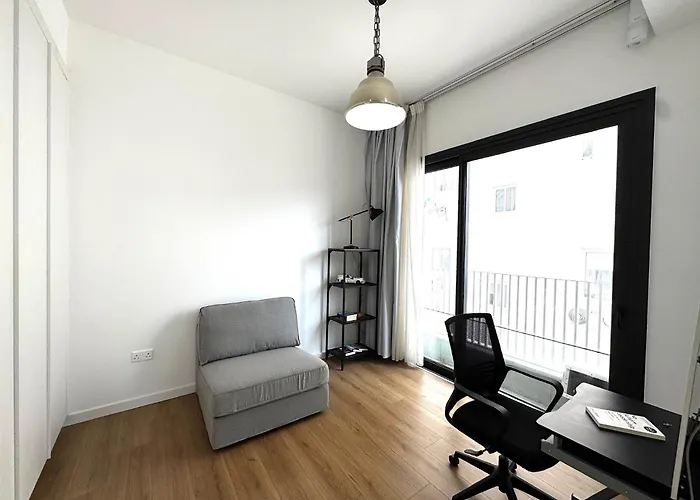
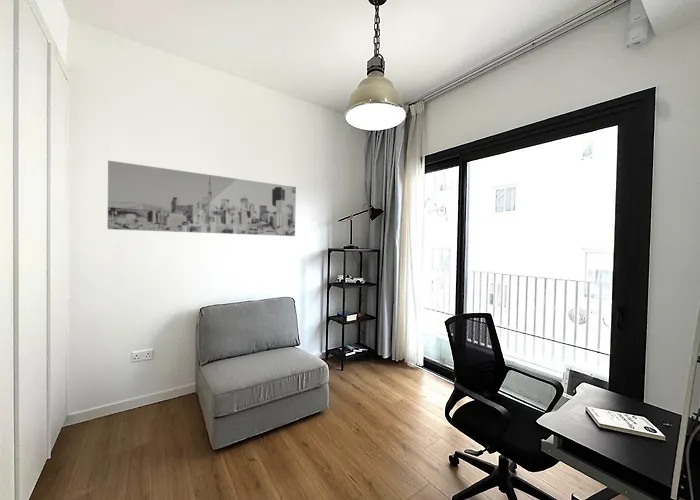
+ wall art (216, 204)
